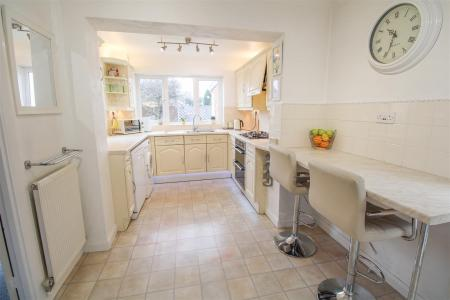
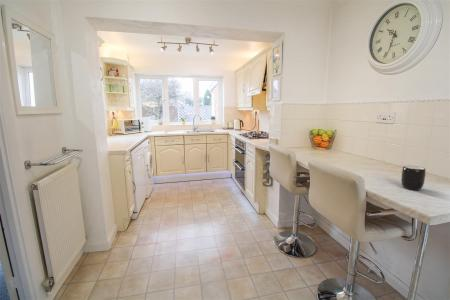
+ mug (411, 177)
